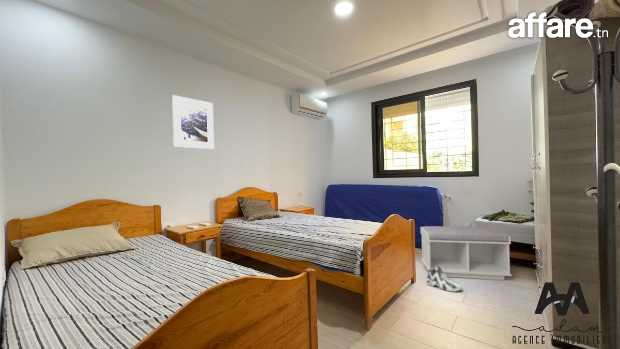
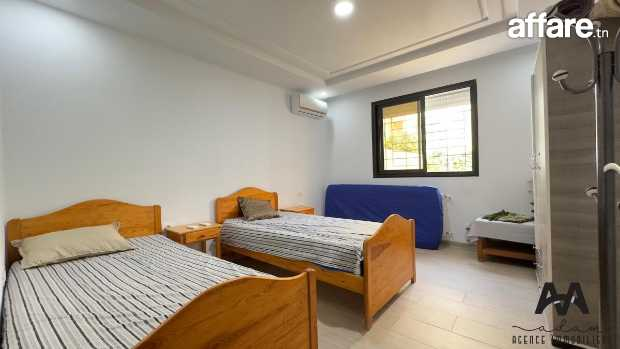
- bench (461, 250)
- sneaker (443, 277)
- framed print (194, 123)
